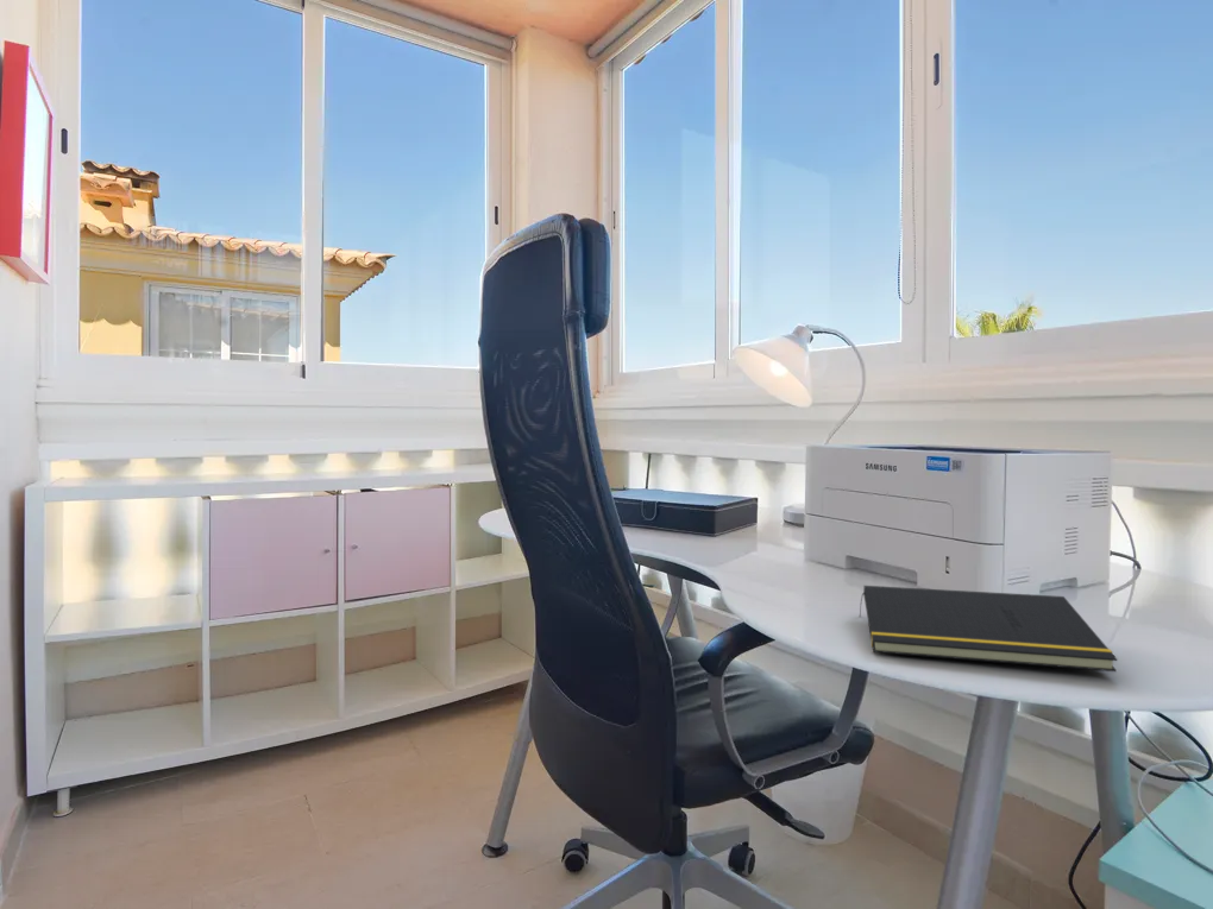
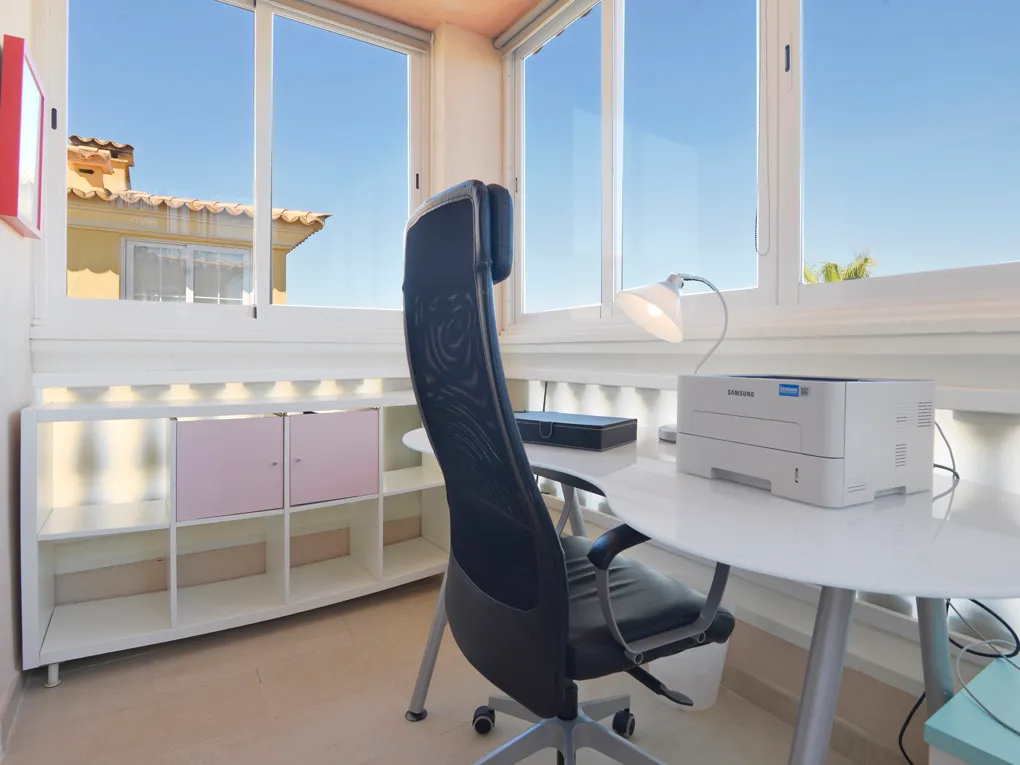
- notepad (973, 623)
